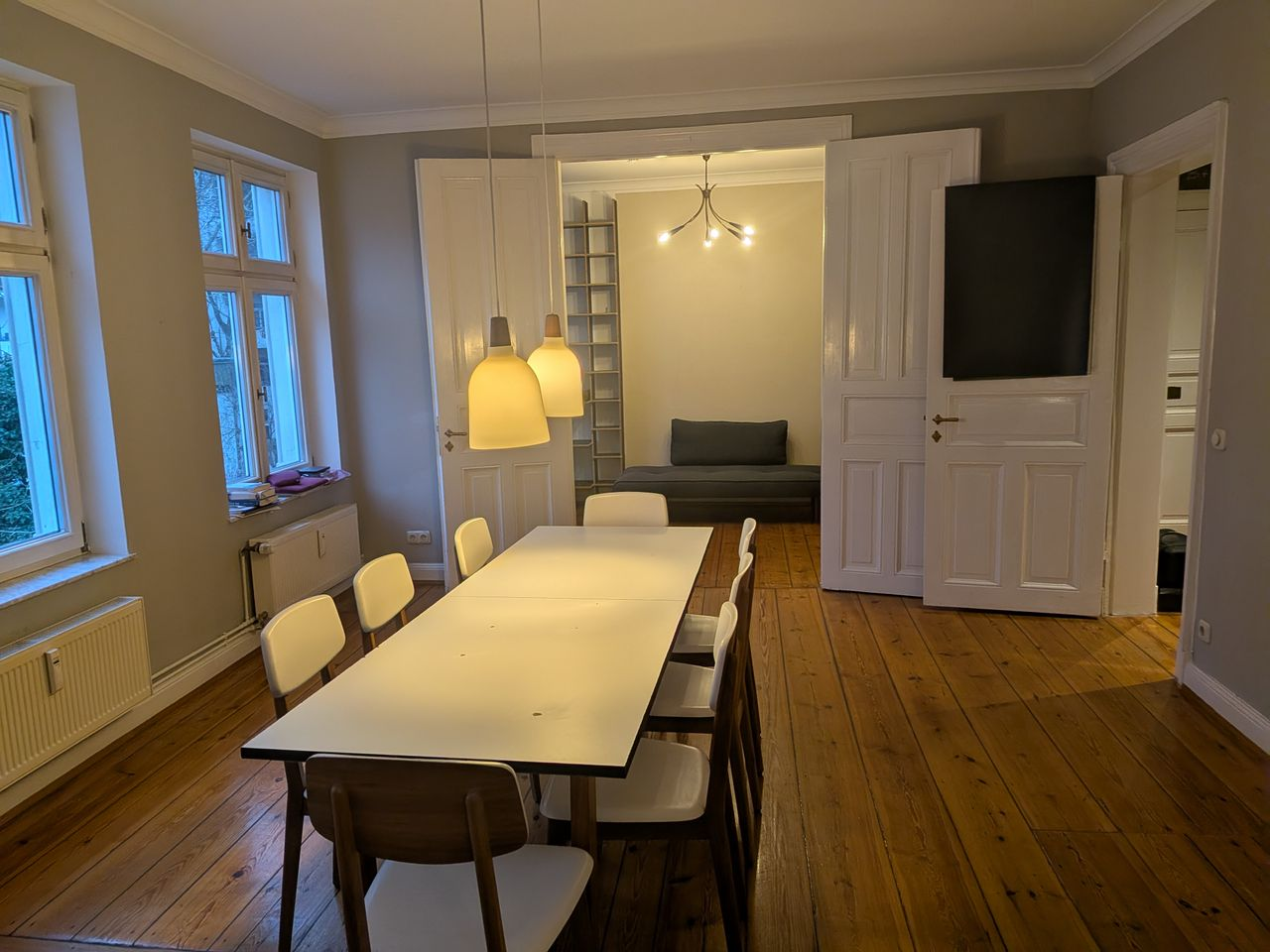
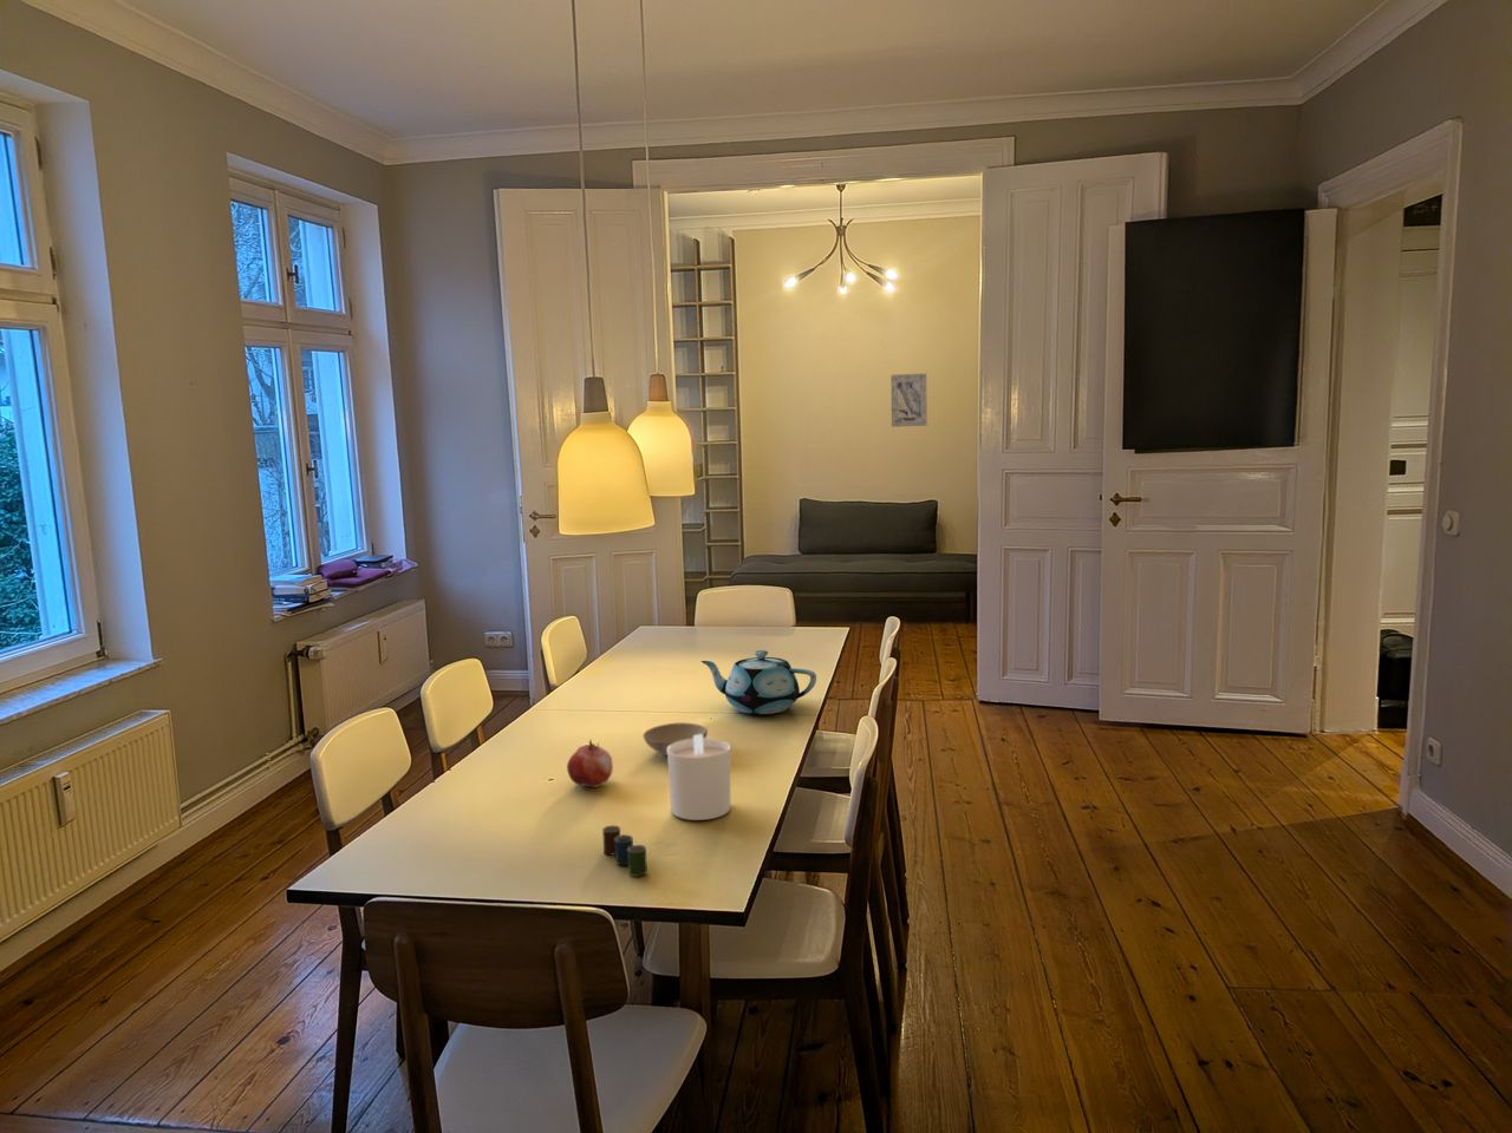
+ bowl (676, 741)
+ wall art (908, 400)
+ candle (699, 772)
+ fruit (589, 762)
+ cup (625, 843)
+ teapot (757, 678)
